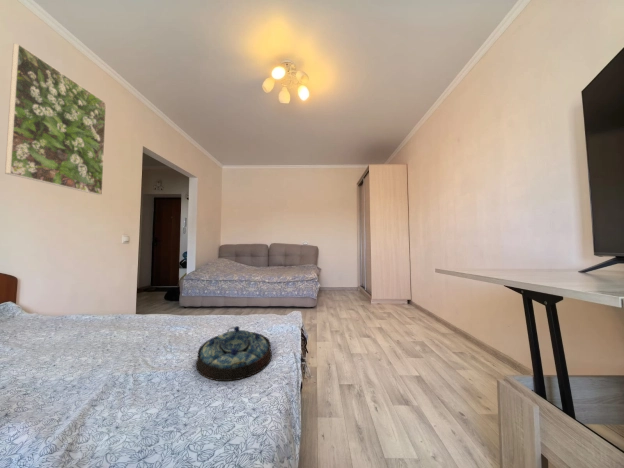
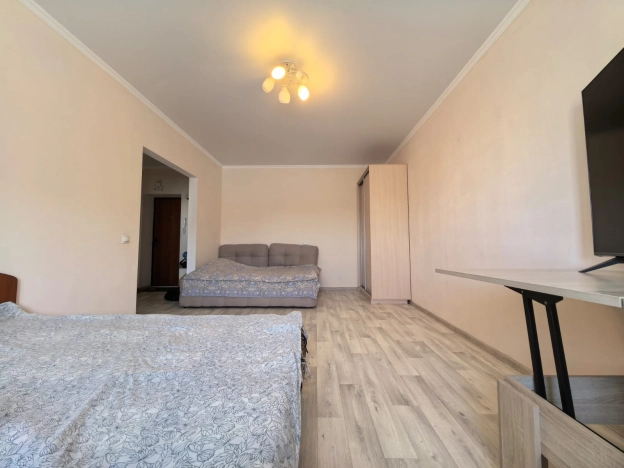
- serving tray (235, 346)
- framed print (65, 131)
